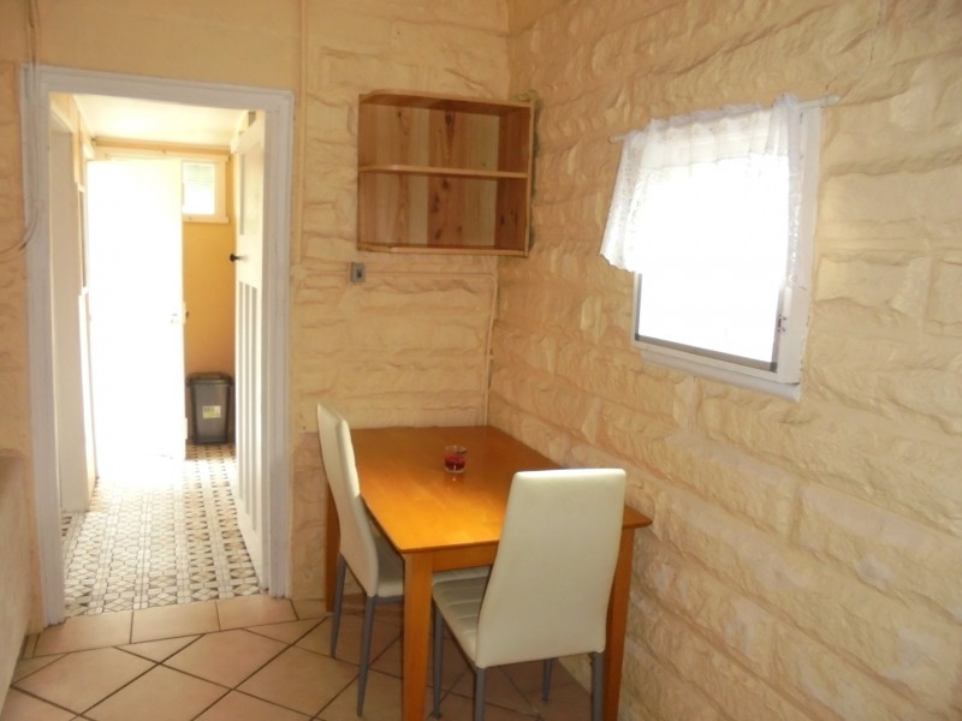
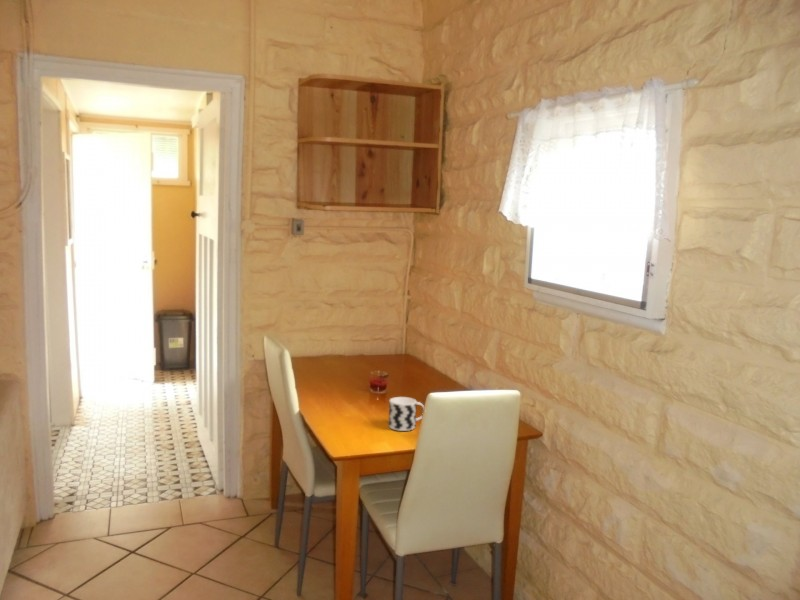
+ cup (407, 413)
